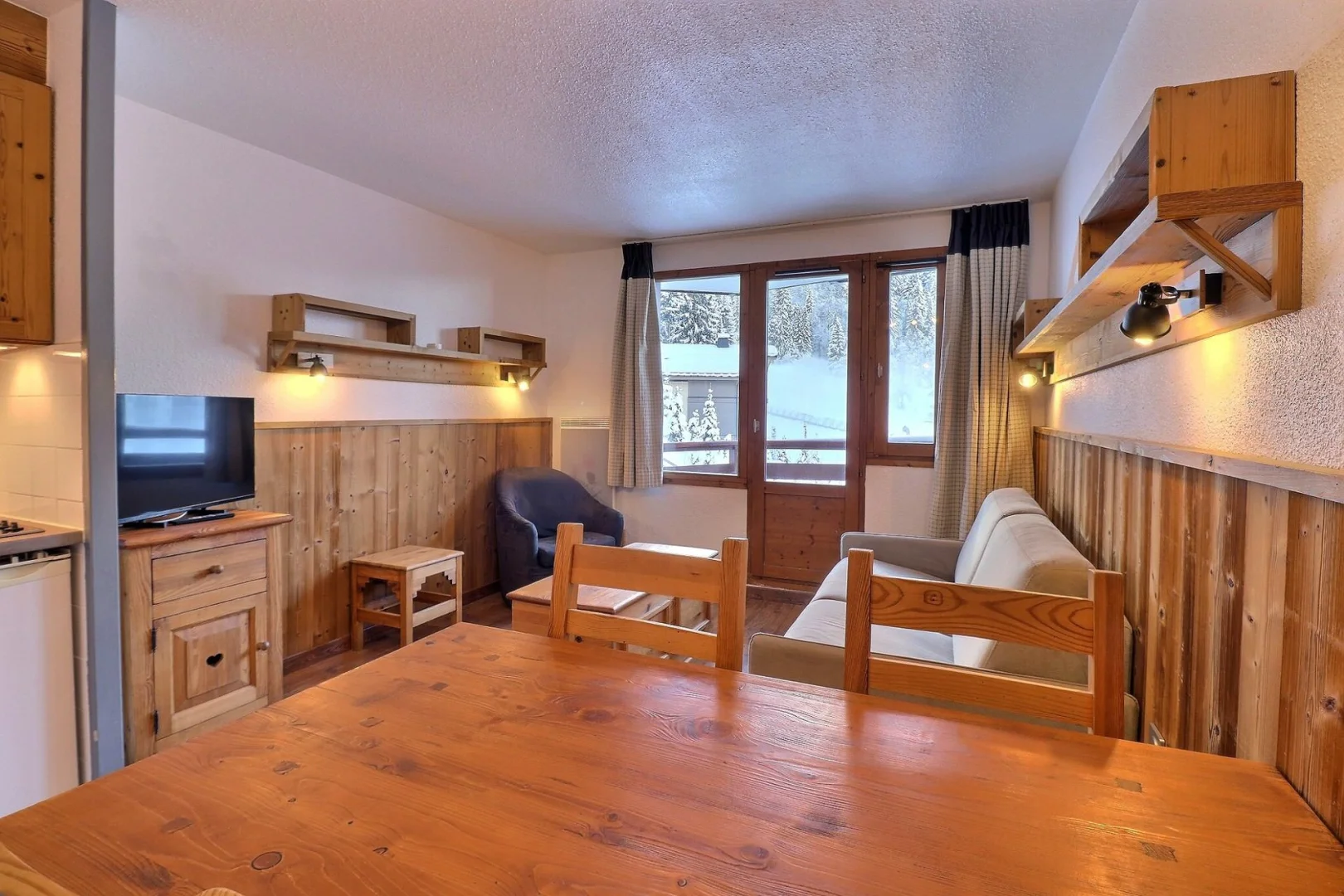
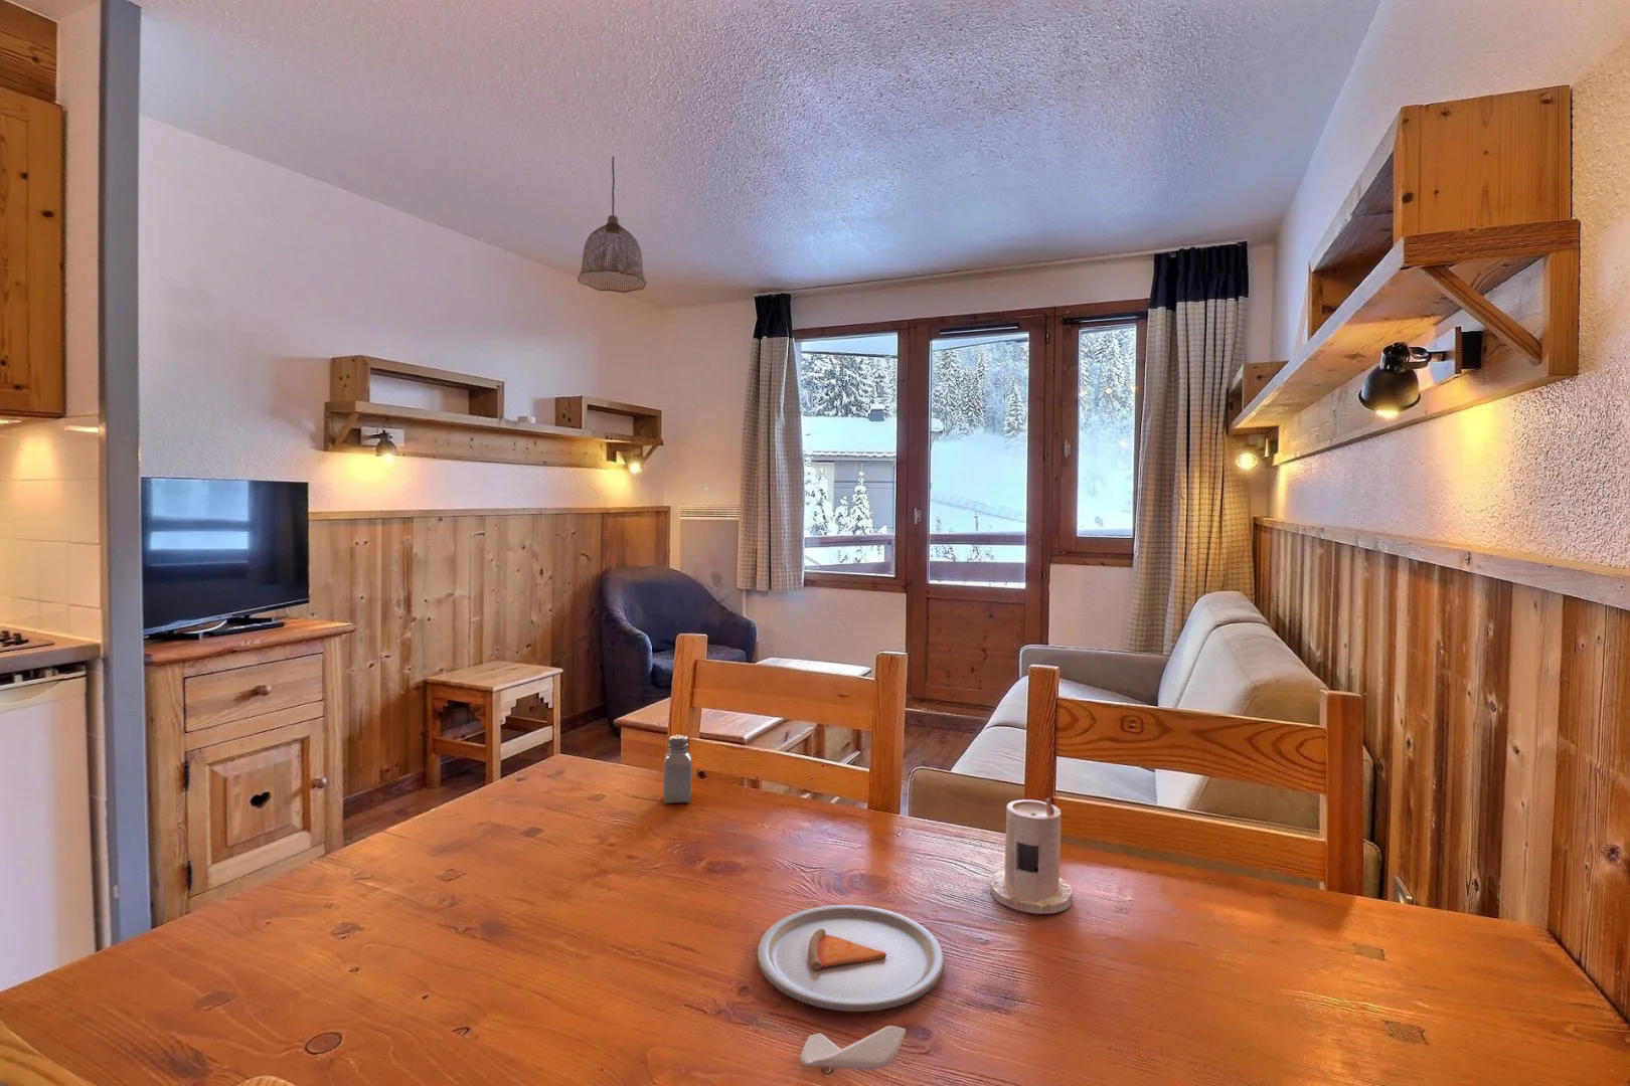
+ saltshaker (677, 767)
+ candle (1031, 845)
+ pendant lamp (612, 219)
+ dinner plate (848, 971)
